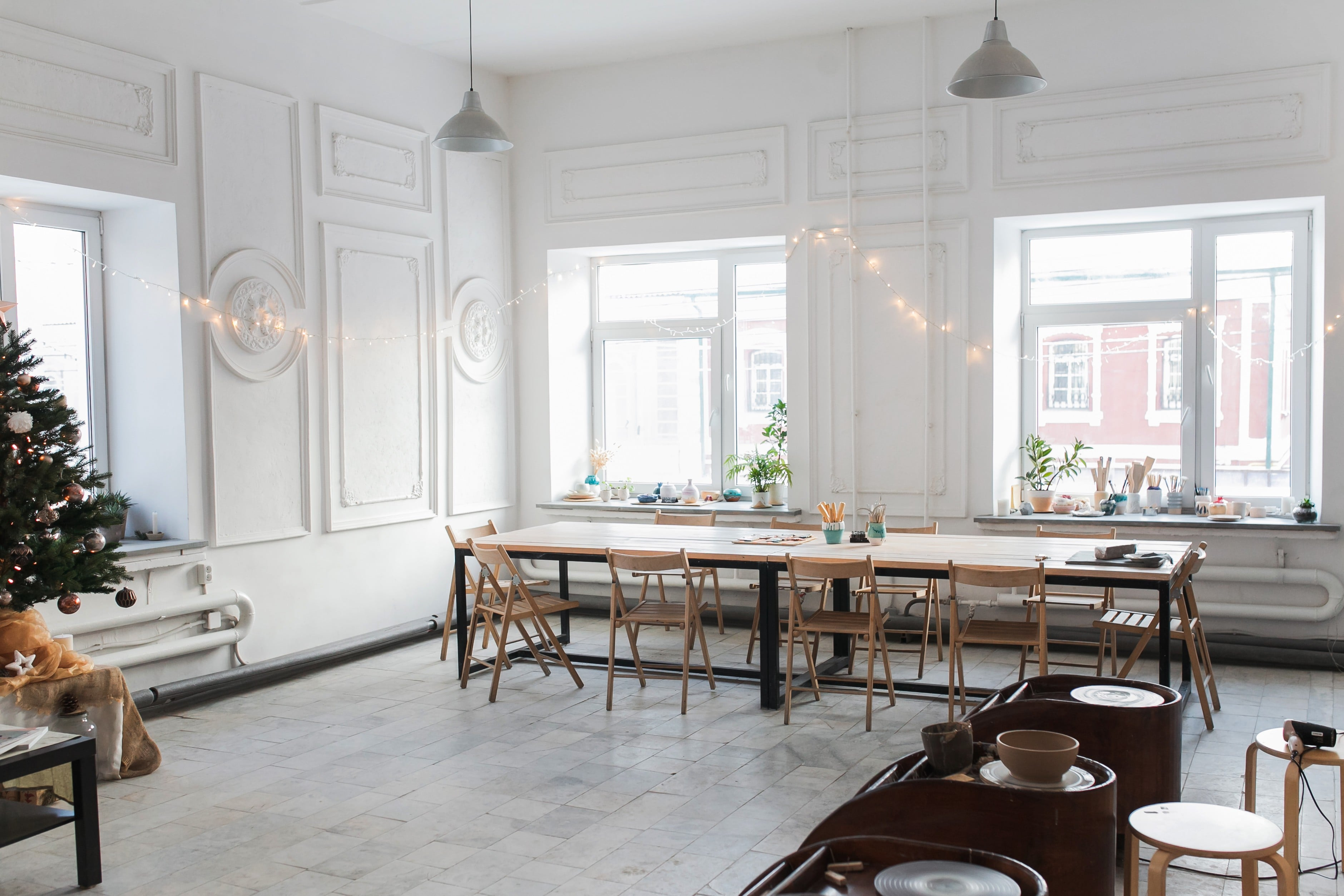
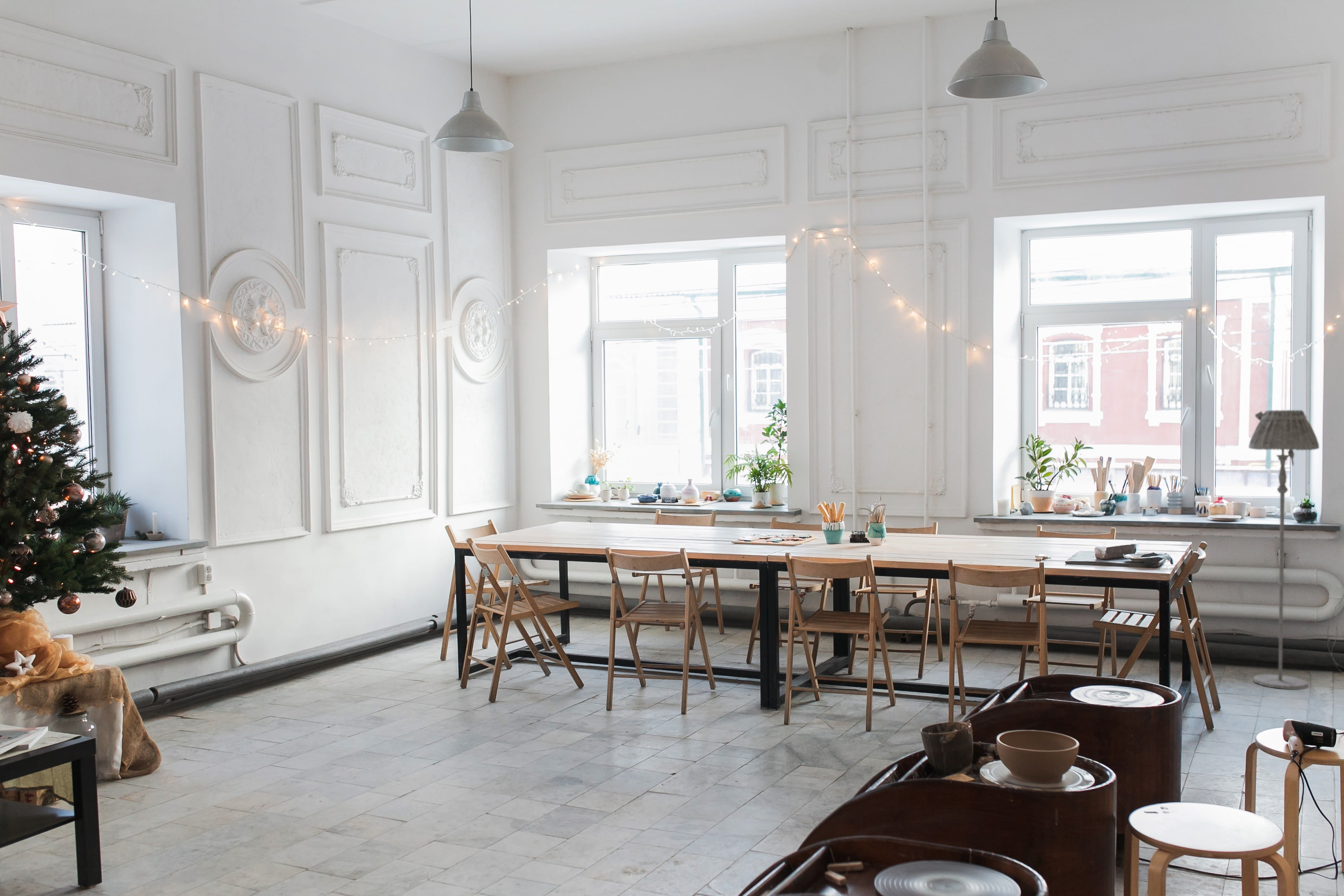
+ floor lamp (1282, 547)
